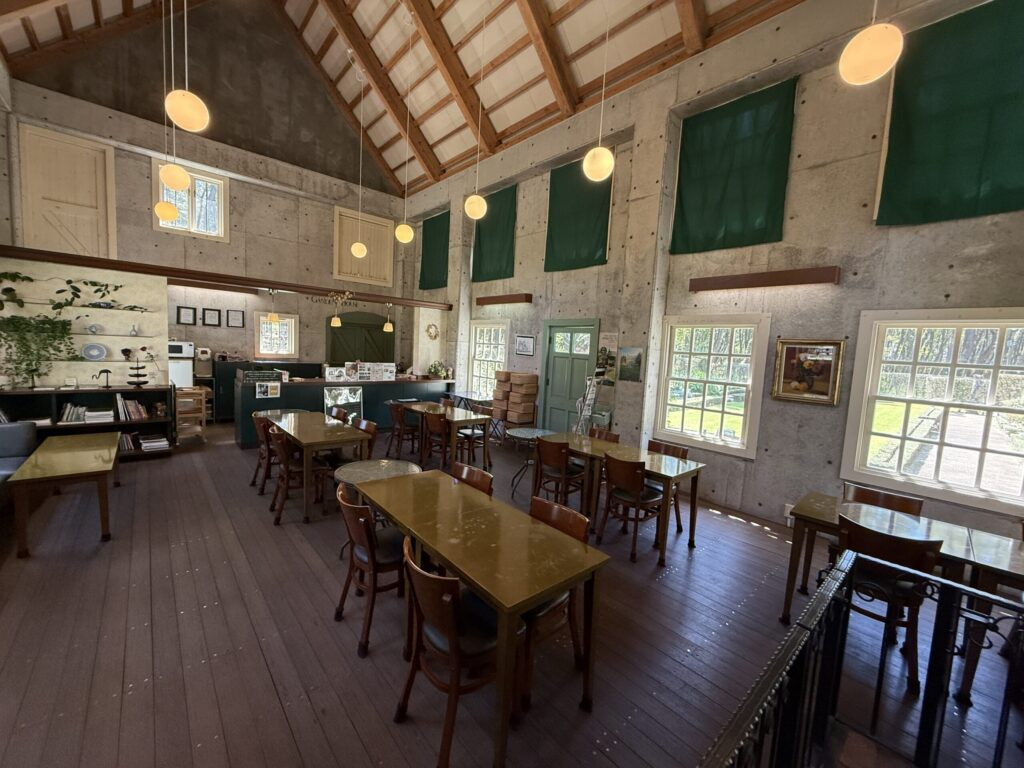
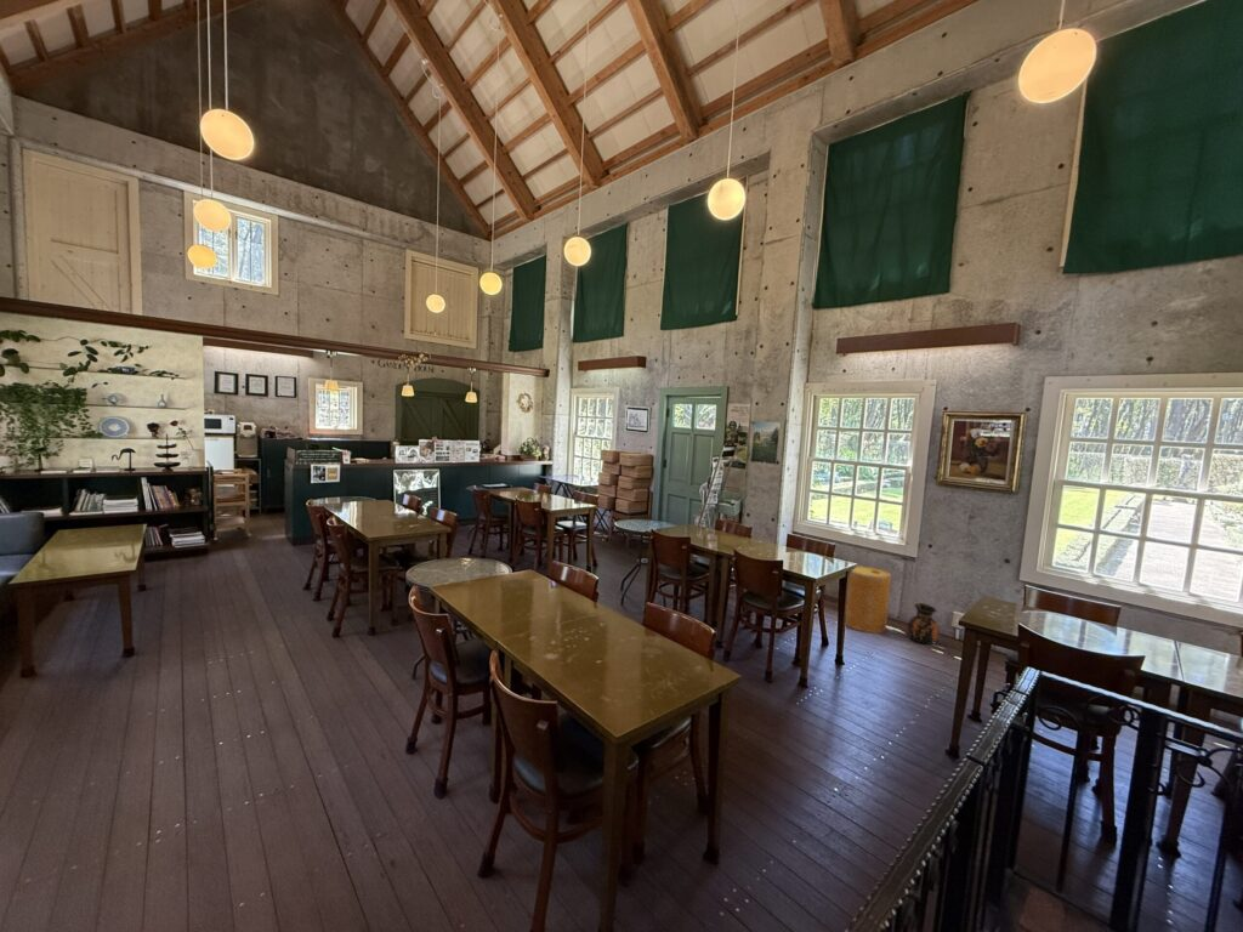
+ basket (865, 597)
+ ceramic jug (924, 623)
